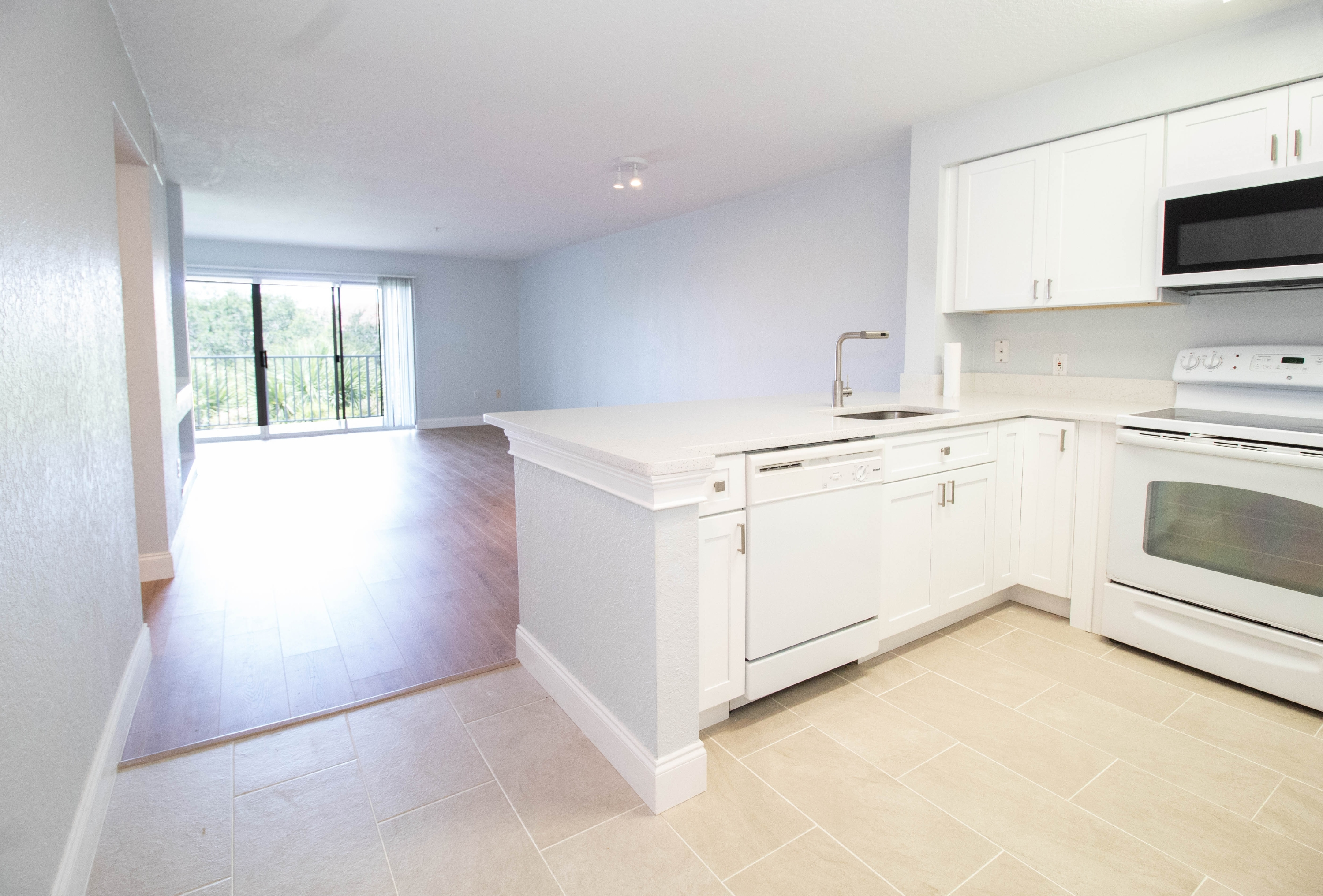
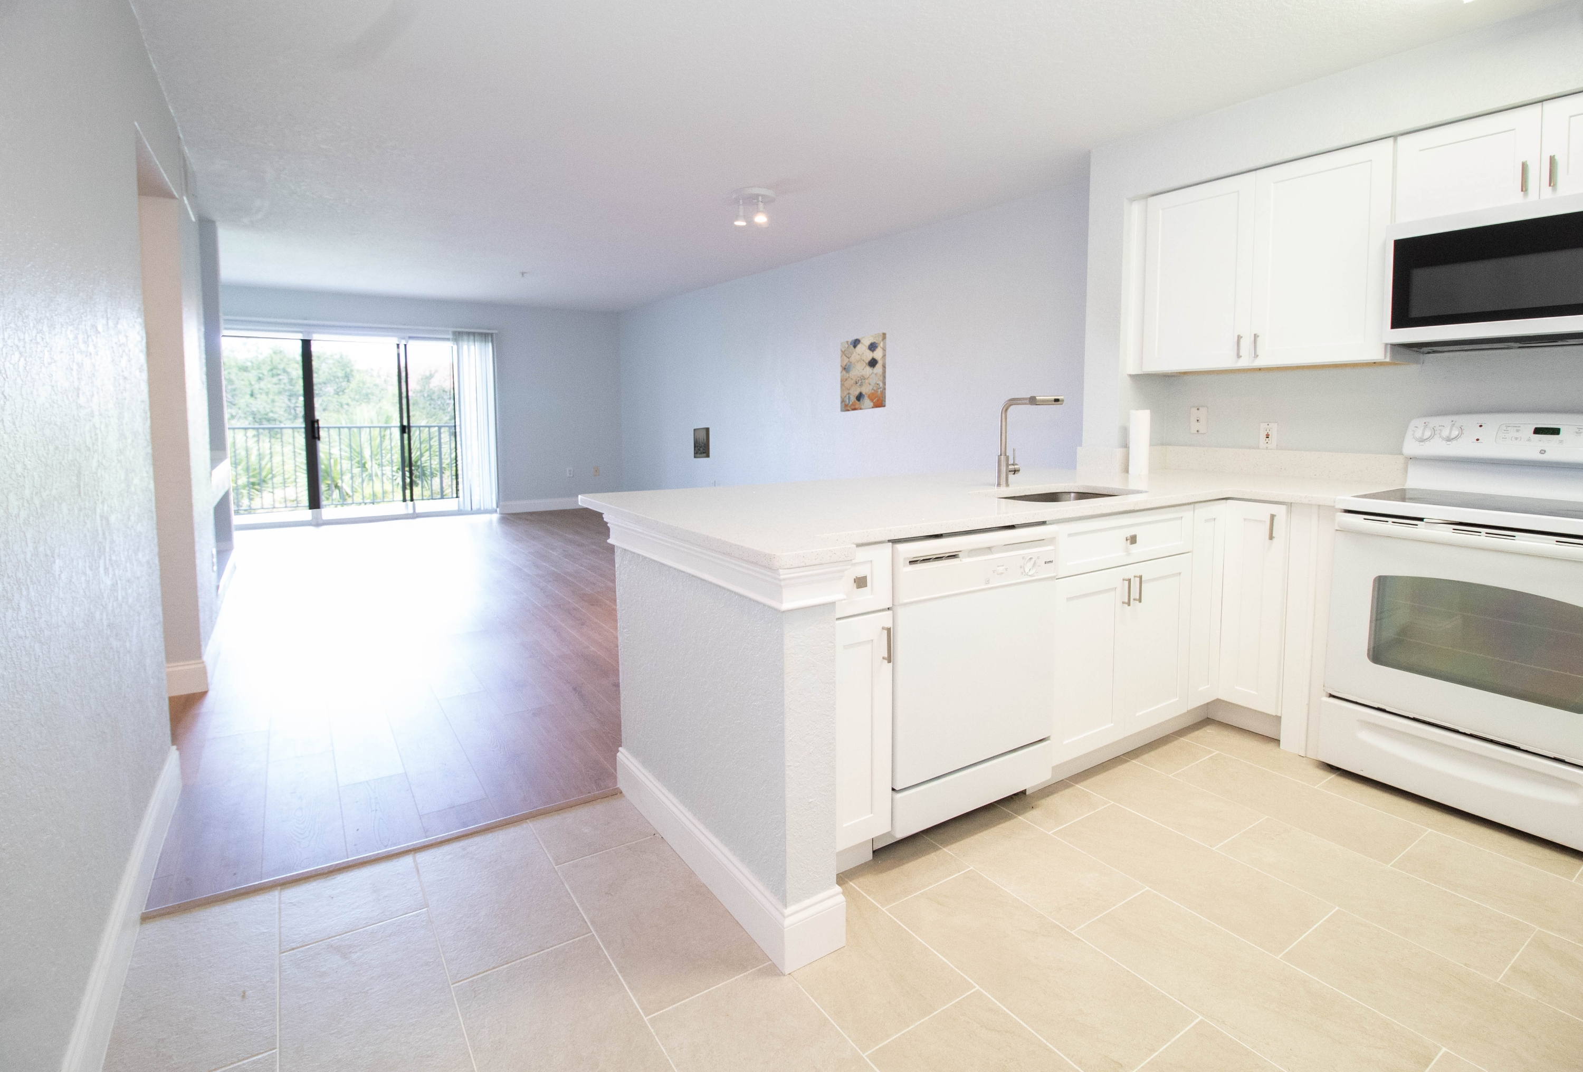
+ wall art (863, 373)
+ wall art (701, 443)
